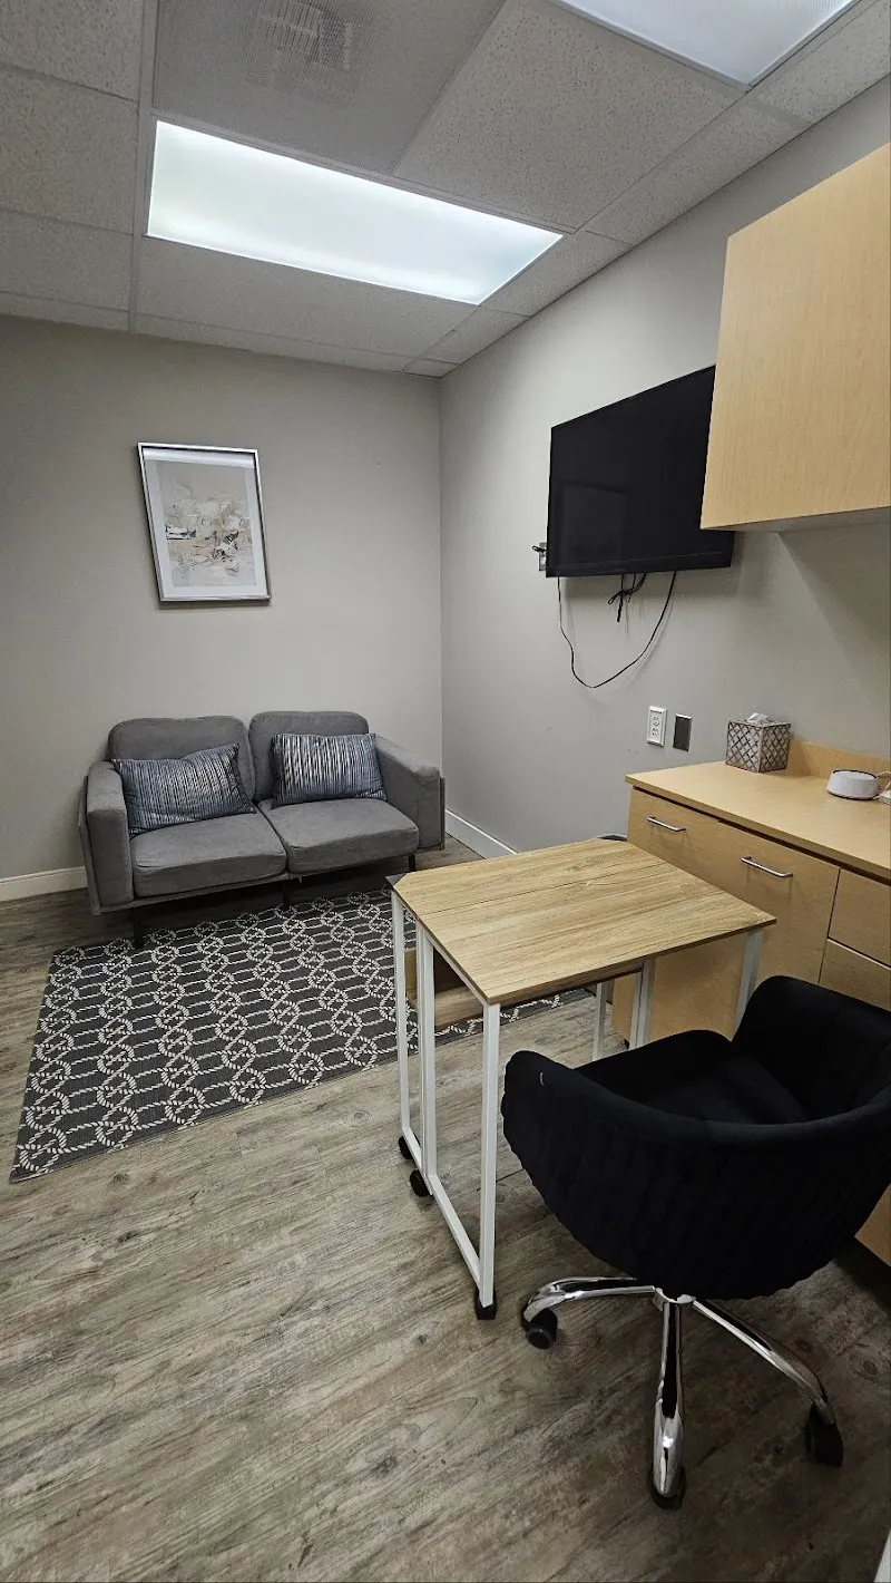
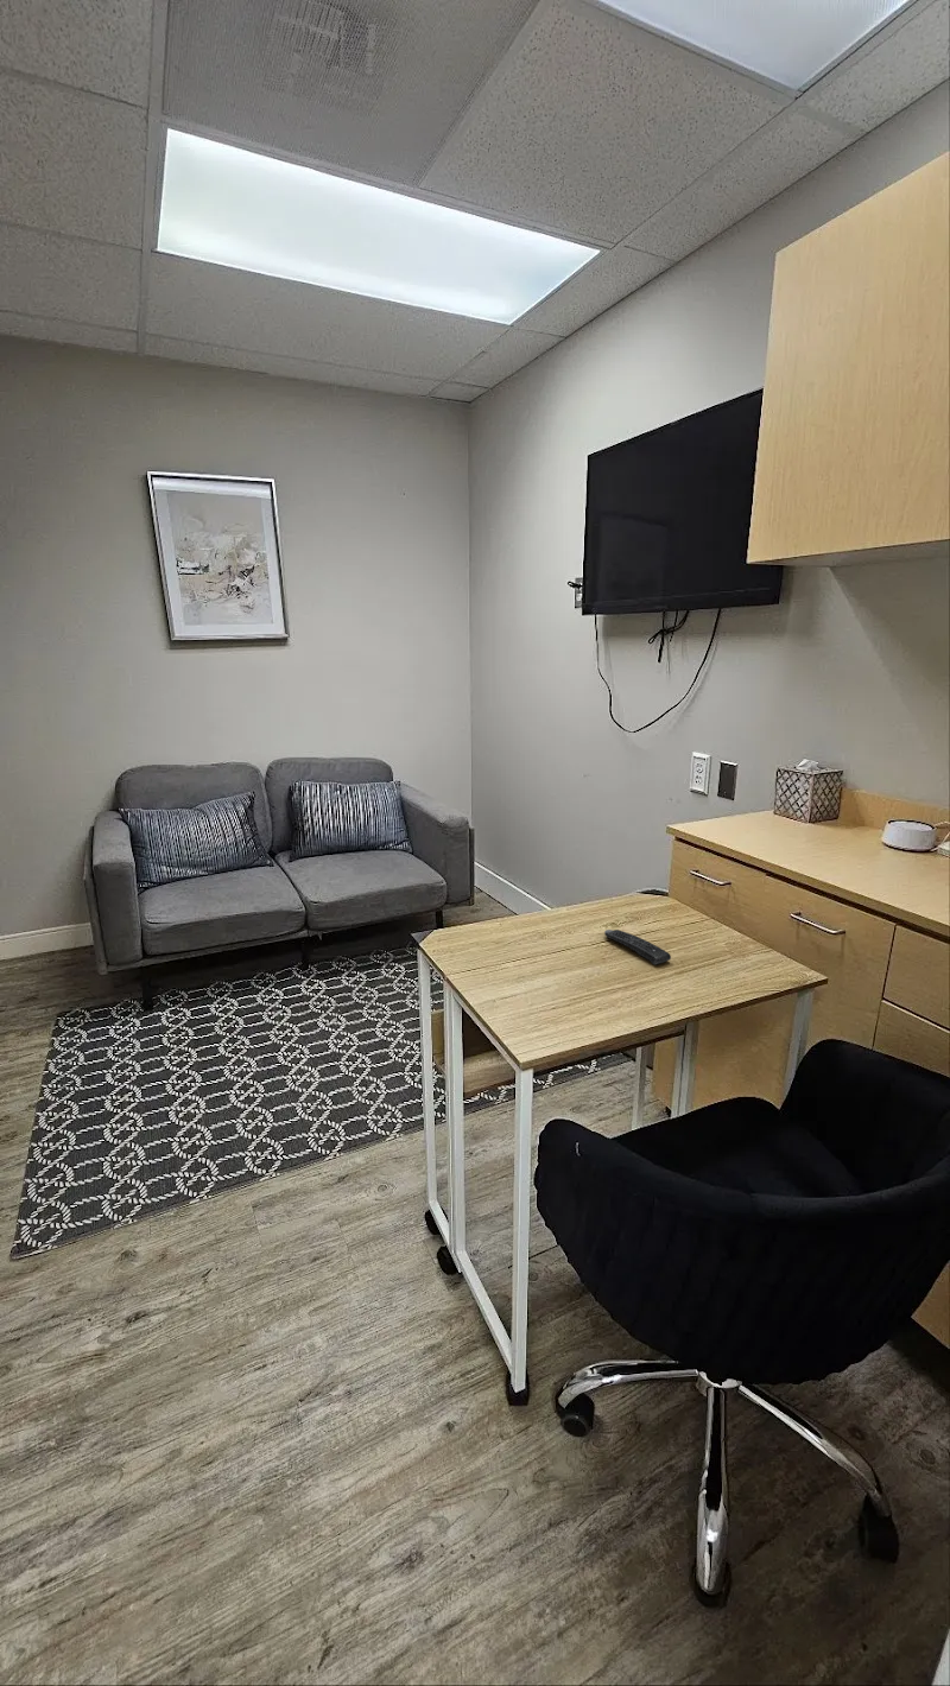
+ remote control (633, 944)
